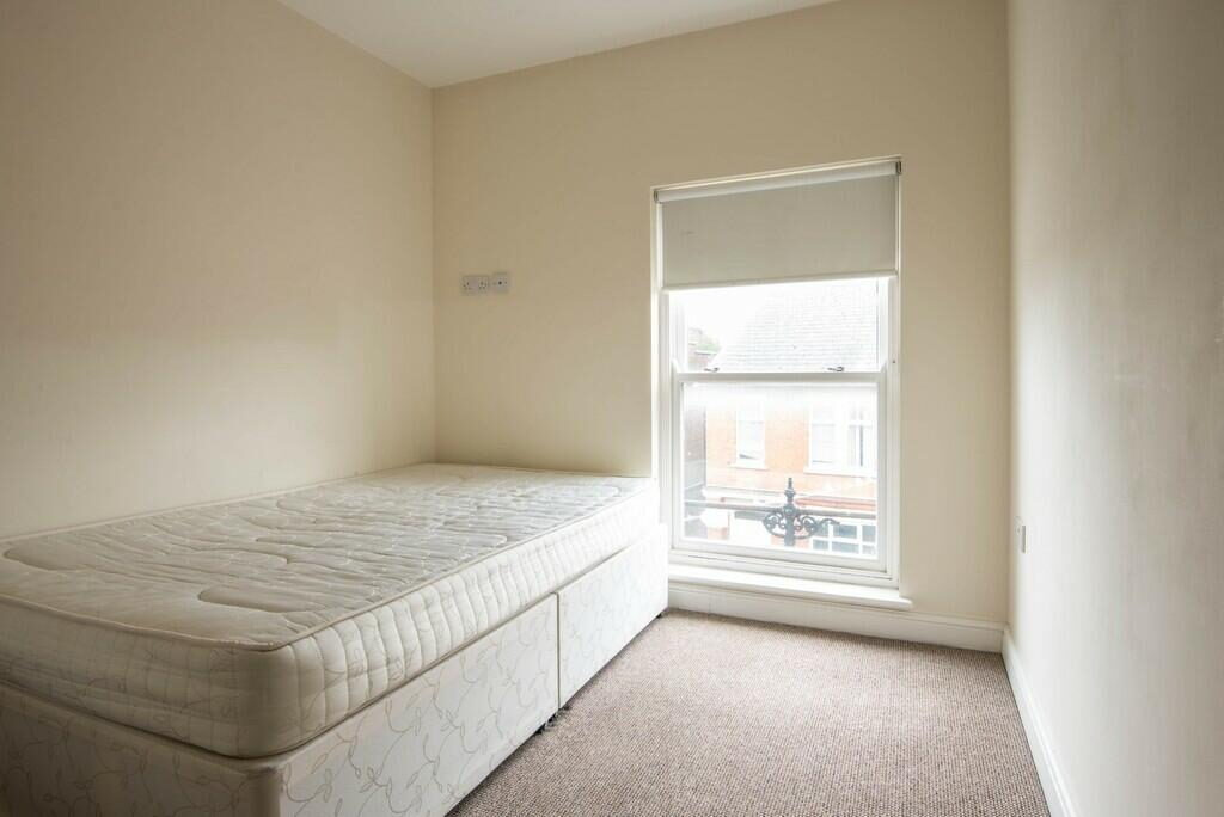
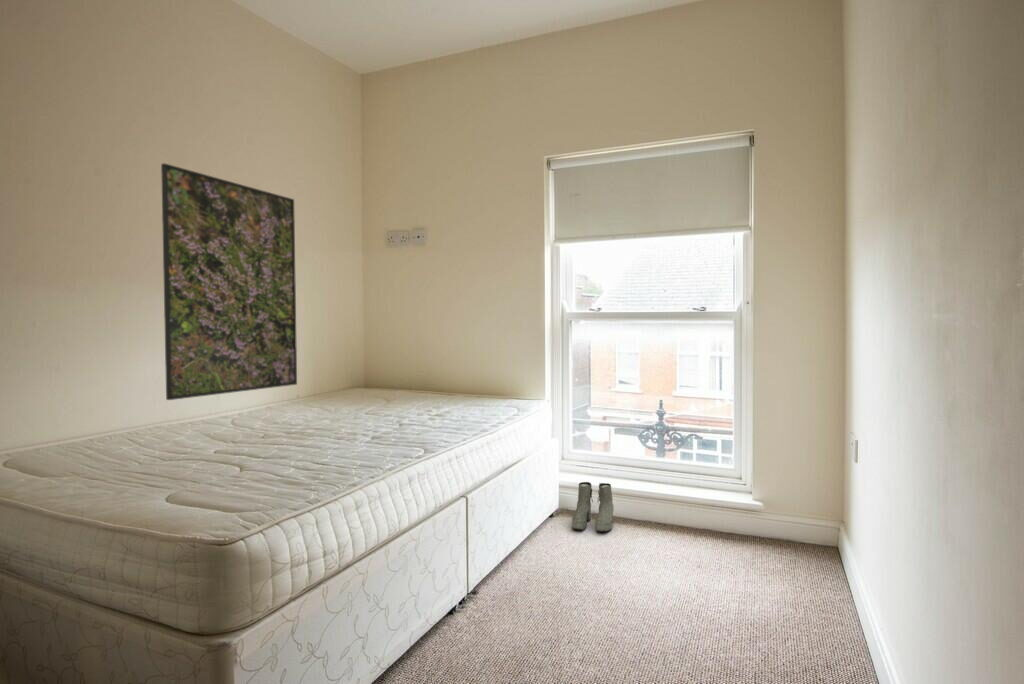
+ boots (590, 505)
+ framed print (237, 287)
